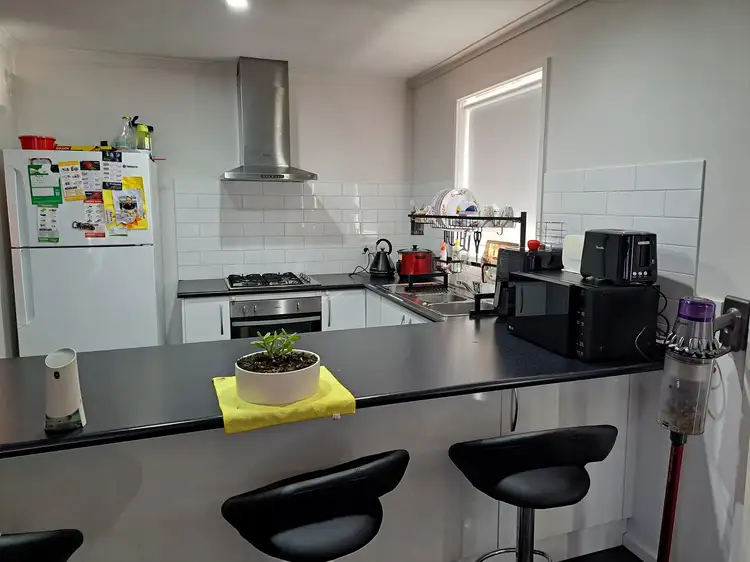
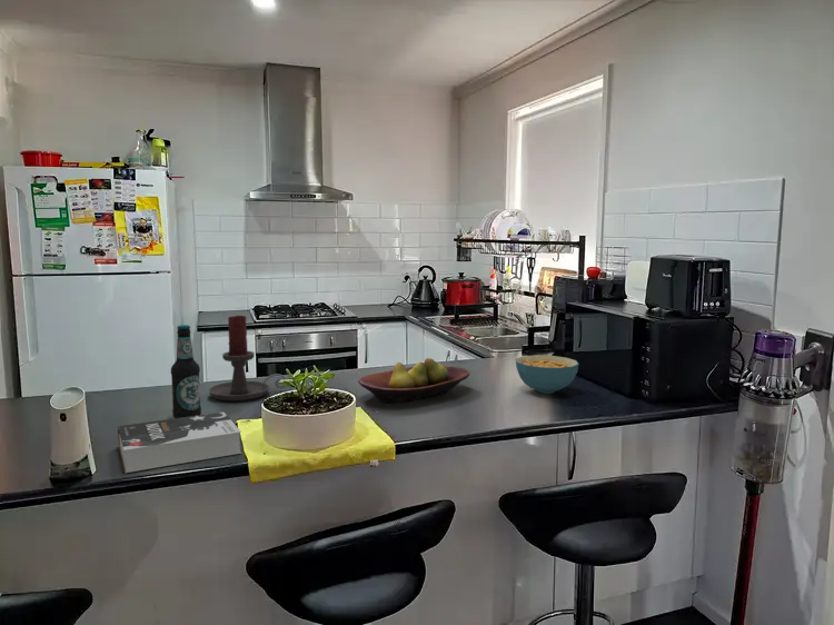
+ candle holder (247, 354)
+ cereal bowl (546, 376)
+ book (179, 438)
+ fruit bowl (415, 377)
+ bottle (185, 371)
